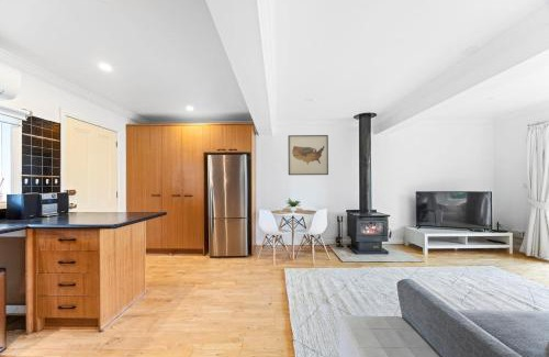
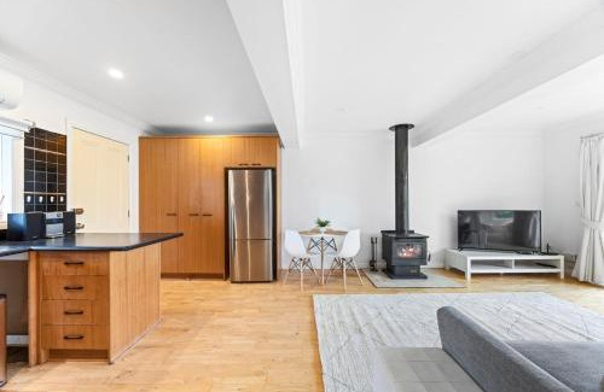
- wall art (307, 155)
